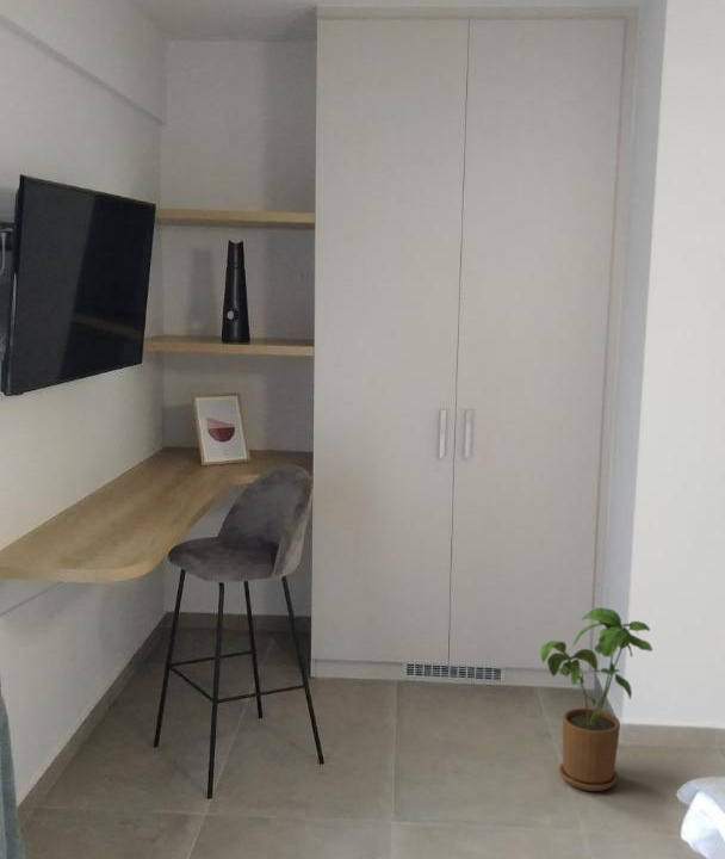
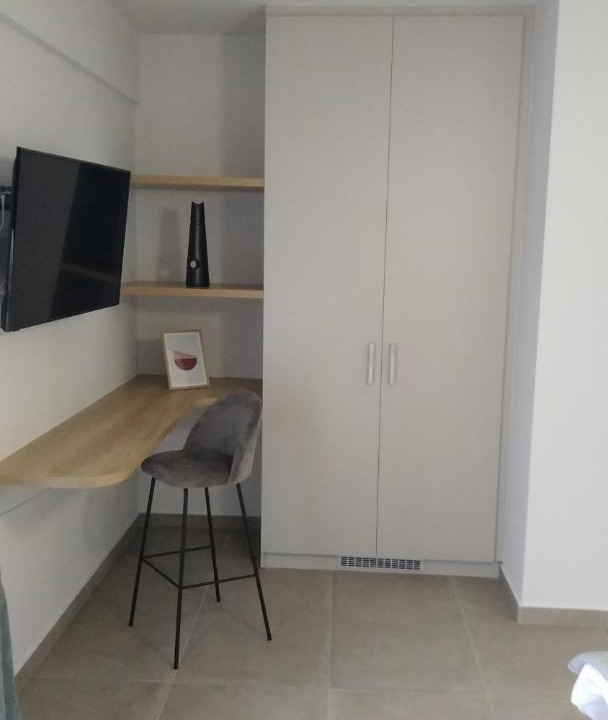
- house plant (585, 694)
